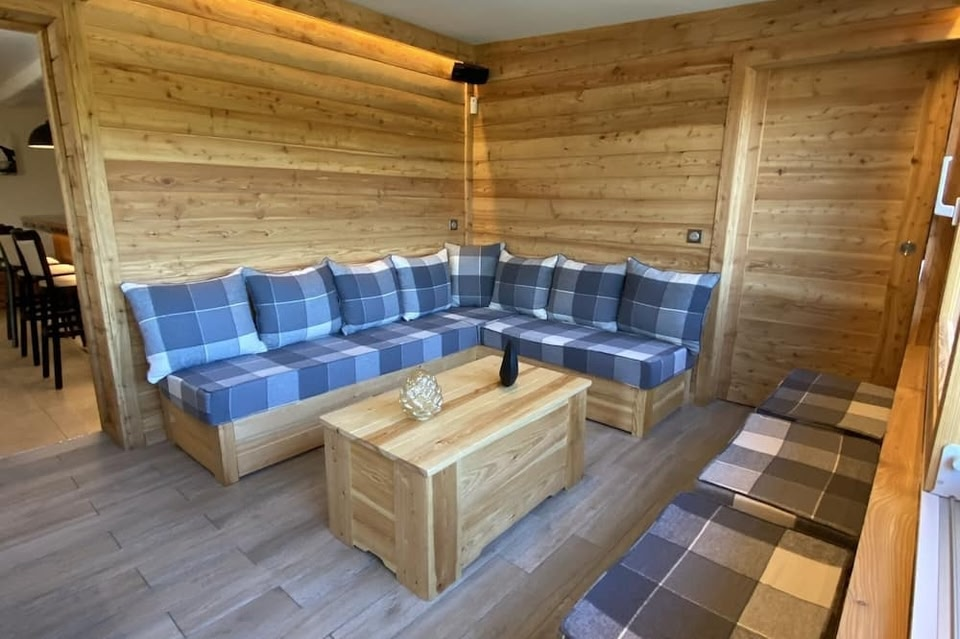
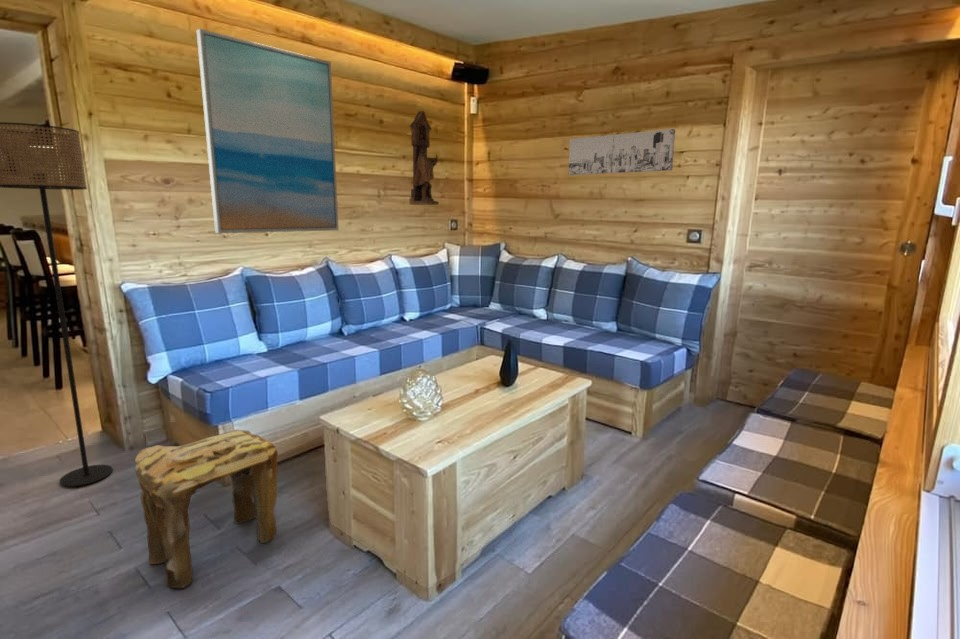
+ stool (205, 485)
+ floor lamp (61, 313)
+ wall art (618, 153)
+ wall art (276, 142)
+ cuckoo clock (426, 158)
